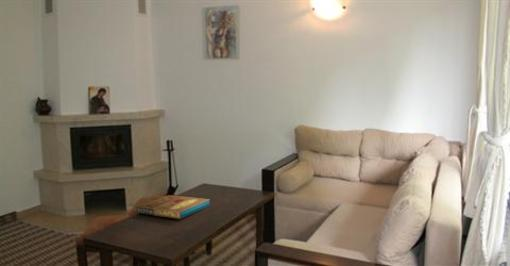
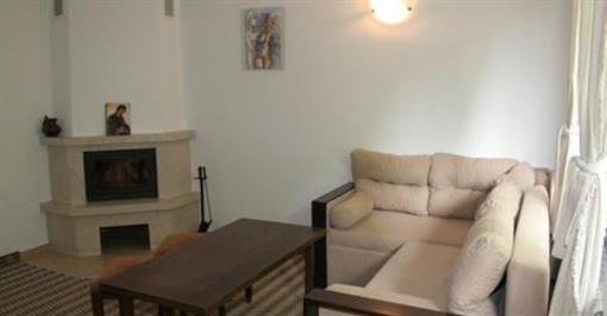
- pizza box (174, 206)
